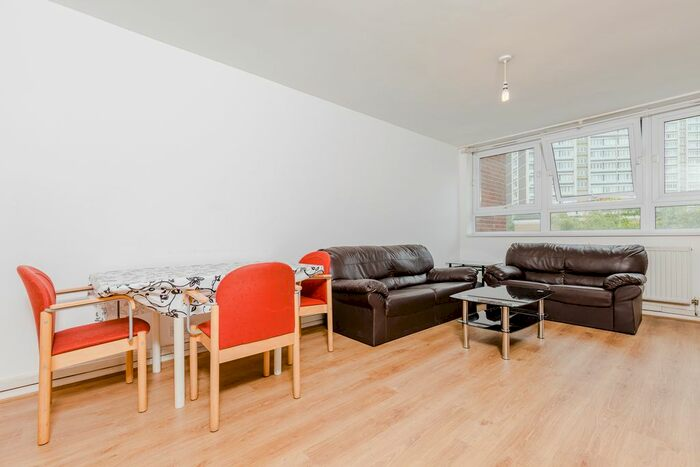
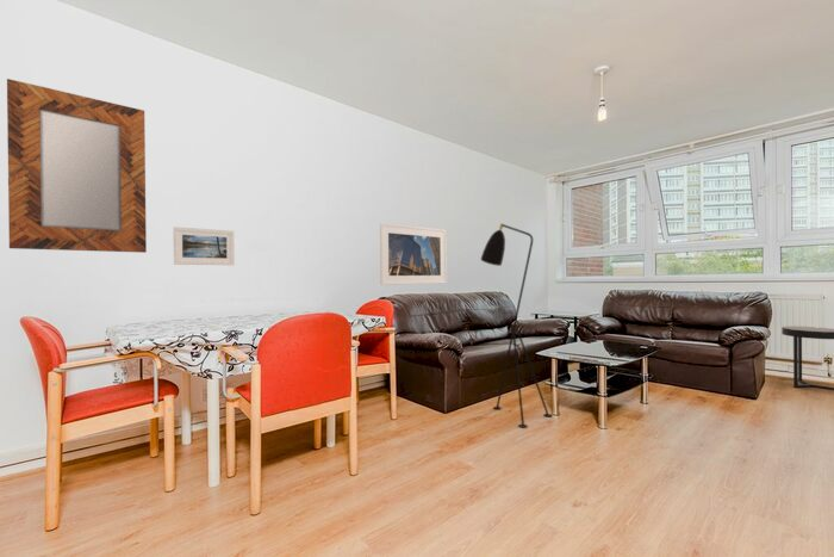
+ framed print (205, 247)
+ home mirror (82, 173)
+ floor lamp (515, 317)
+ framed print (415, 255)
+ side table (801, 357)
